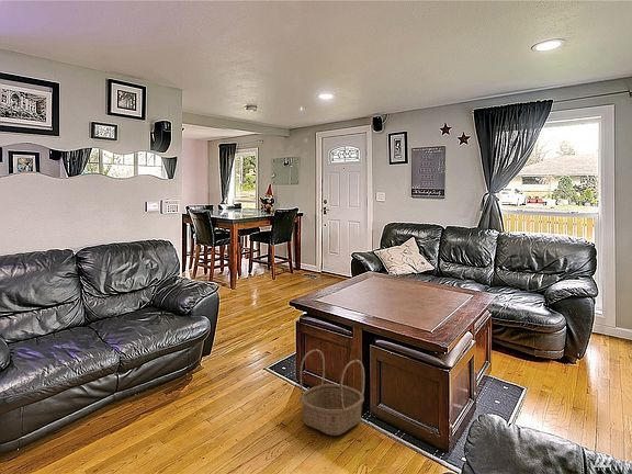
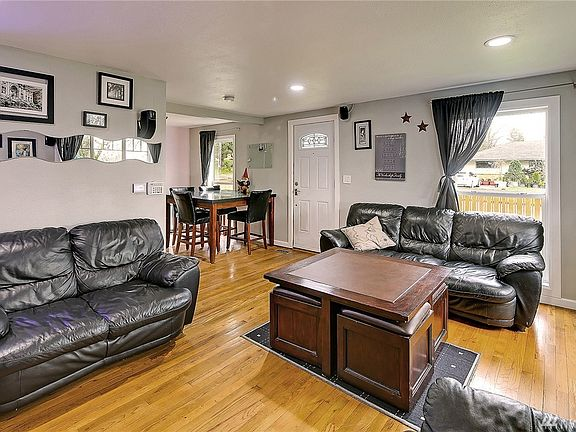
- basket (331, 388)
